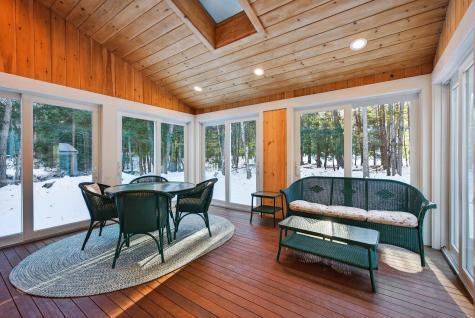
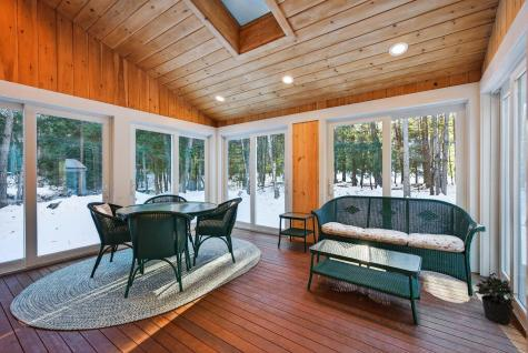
+ potted plant (496, 297)
